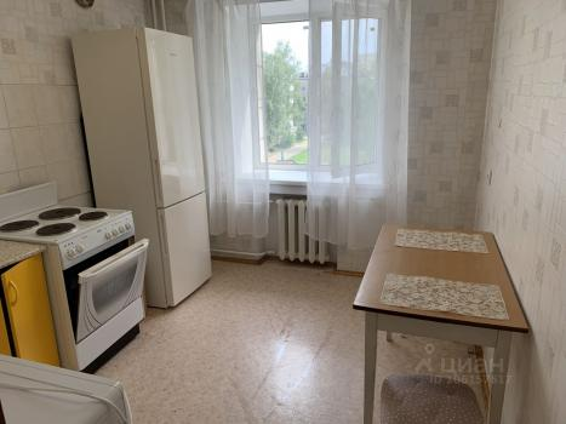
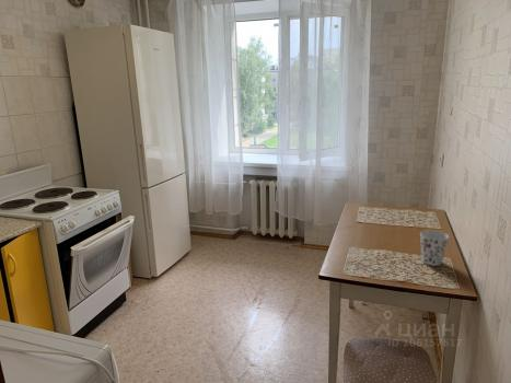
+ cup (432, 247)
